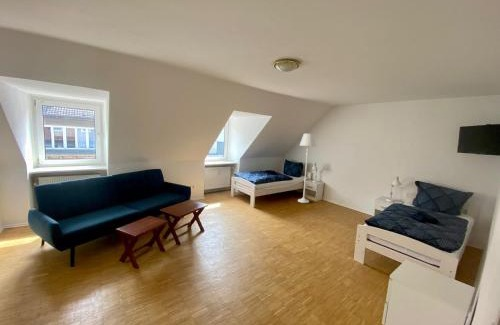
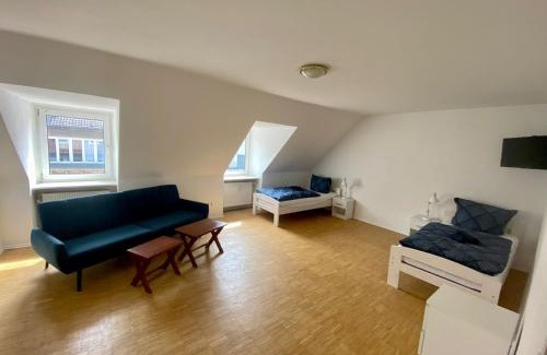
- floor lamp (306, 168)
